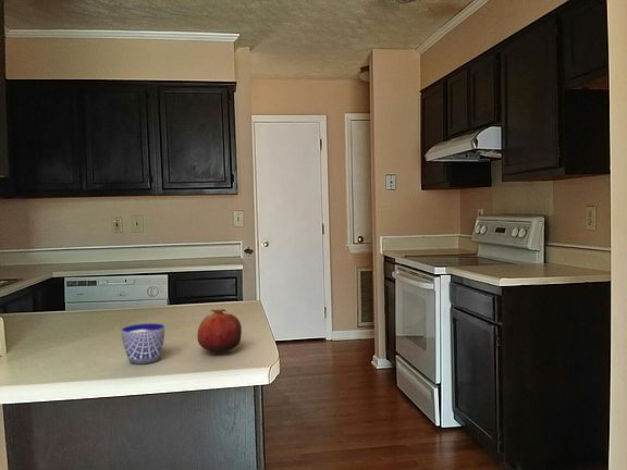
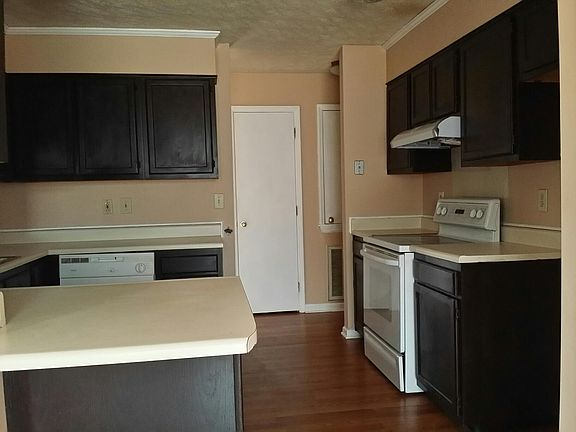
- cup (142, 343)
- fruit (219, 331)
